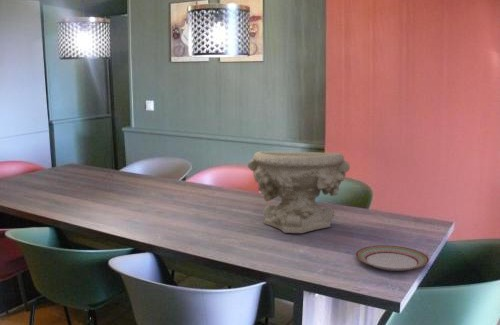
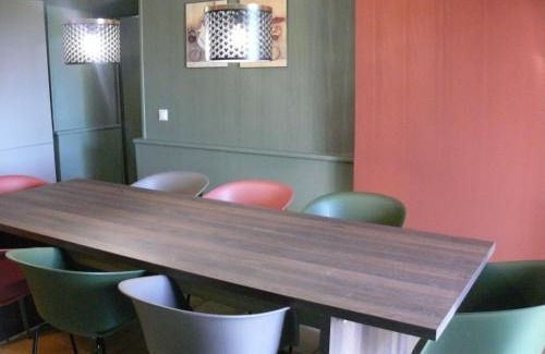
- decorative bowl (292, 189)
- plate (391, 259)
